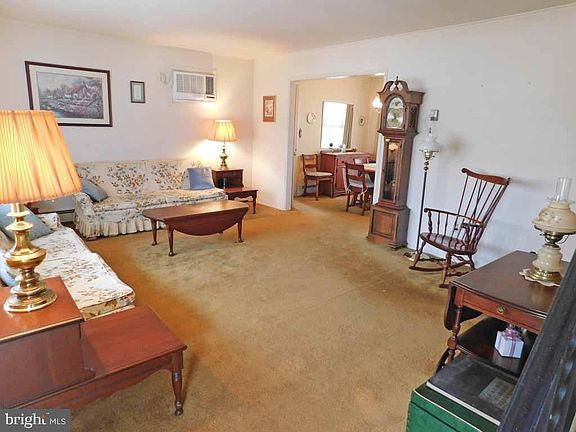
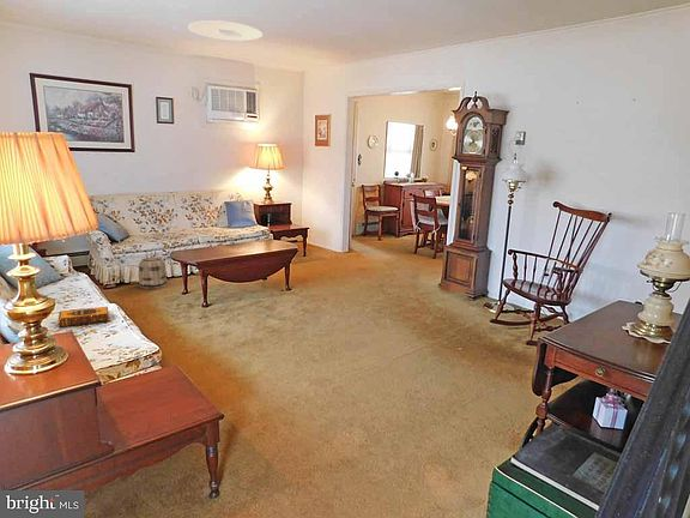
+ basket (152, 267)
+ hardback book (84, 317)
+ ceiling light (225, 28)
